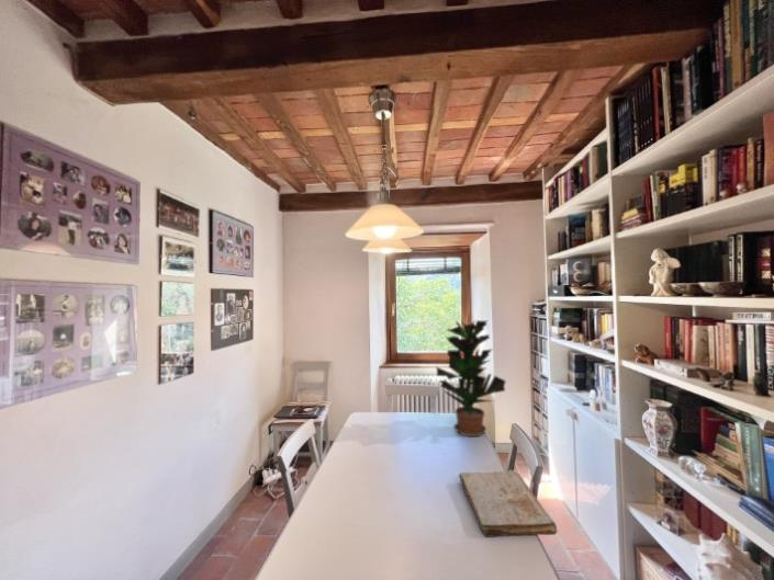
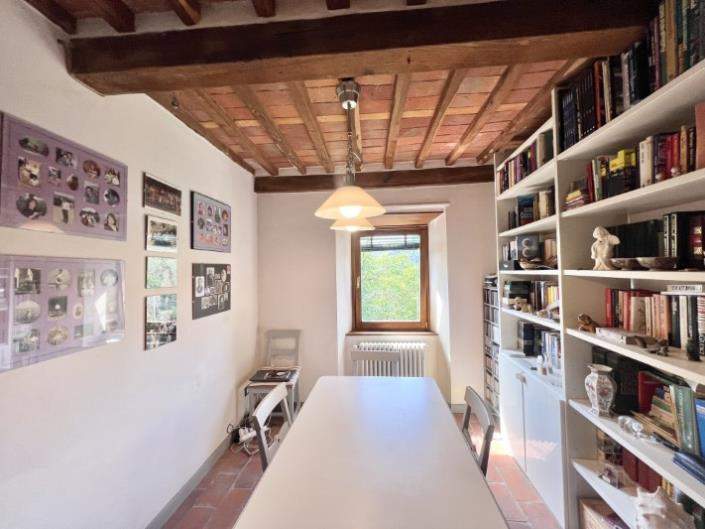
- potted plant (465, 376)
- book (502, 499)
